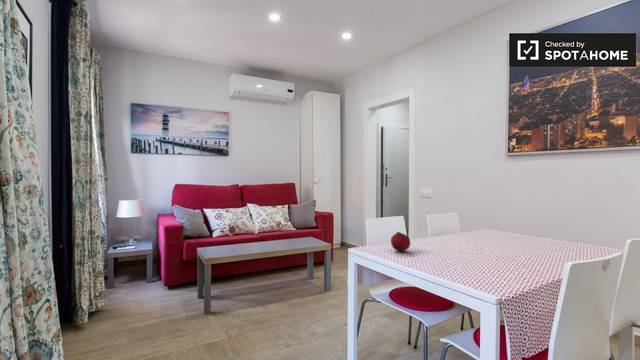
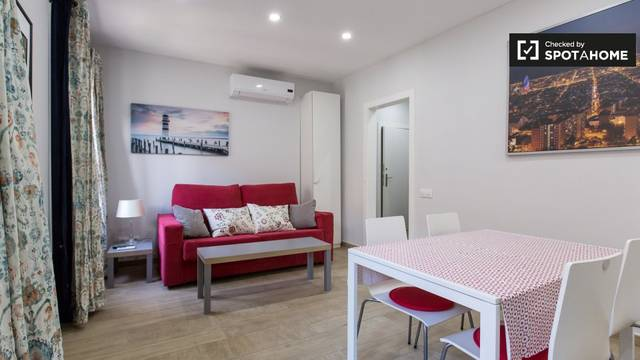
- fruit (400, 241)
